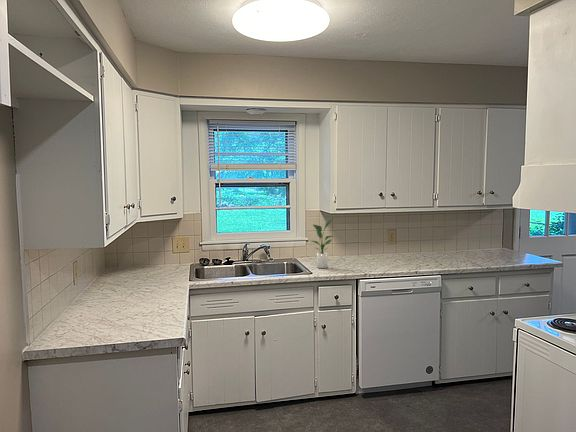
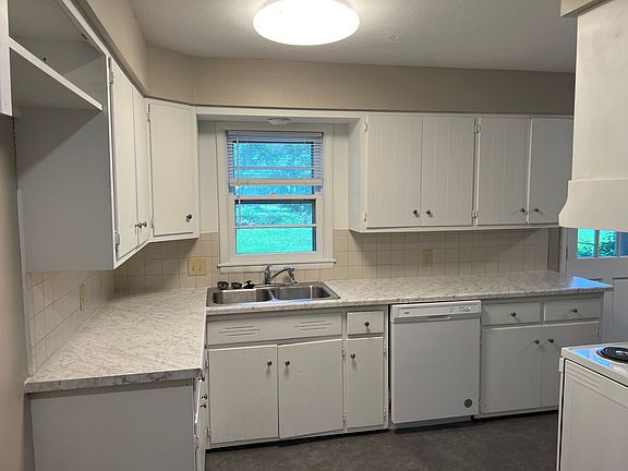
- potted plant (321, 242)
